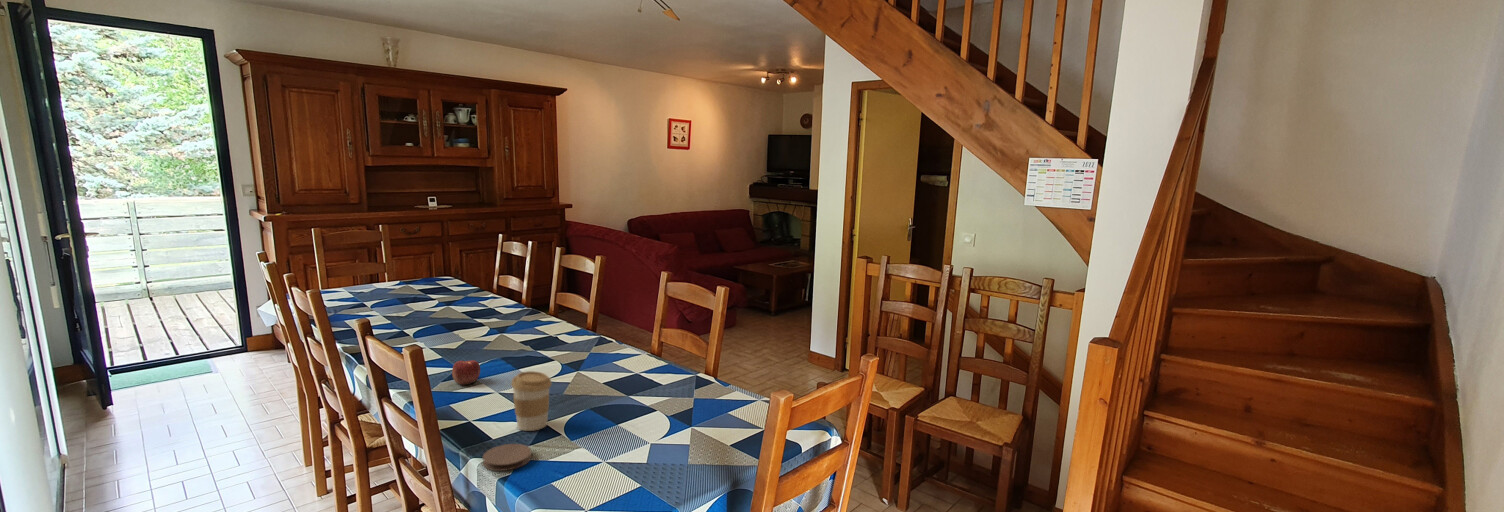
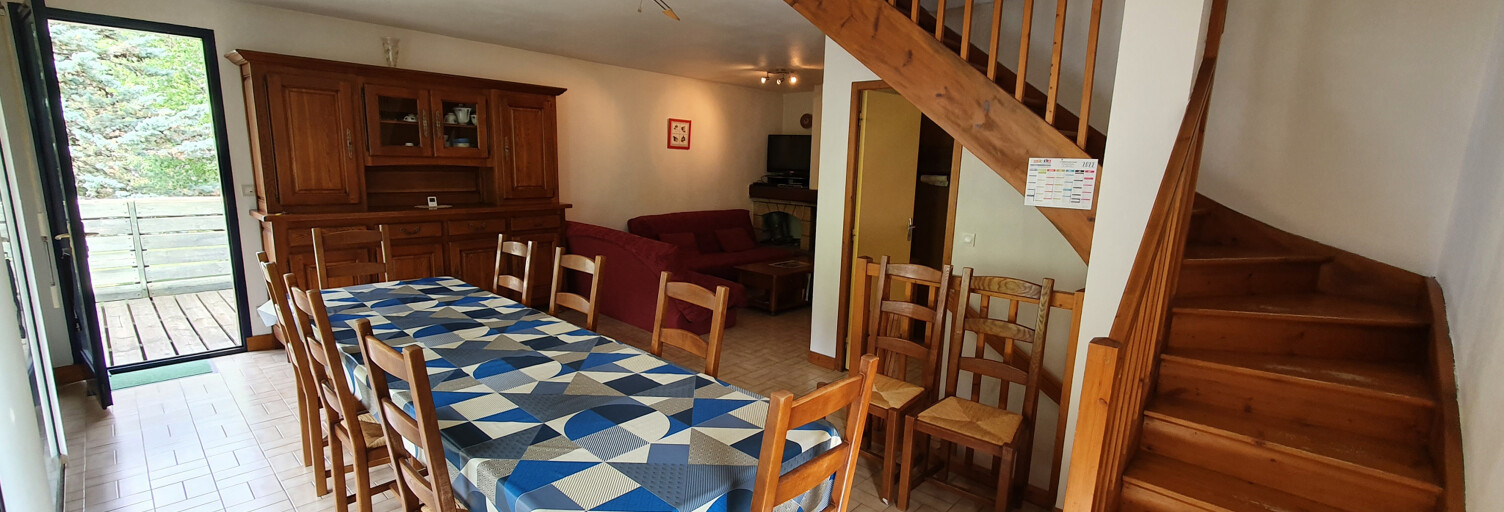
- apple (466, 371)
- coffee cup (531, 399)
- coaster (507, 456)
